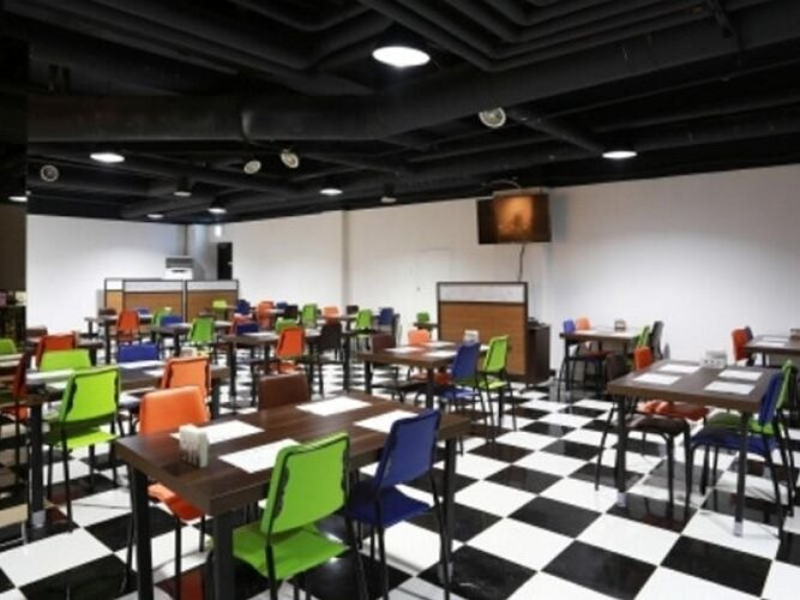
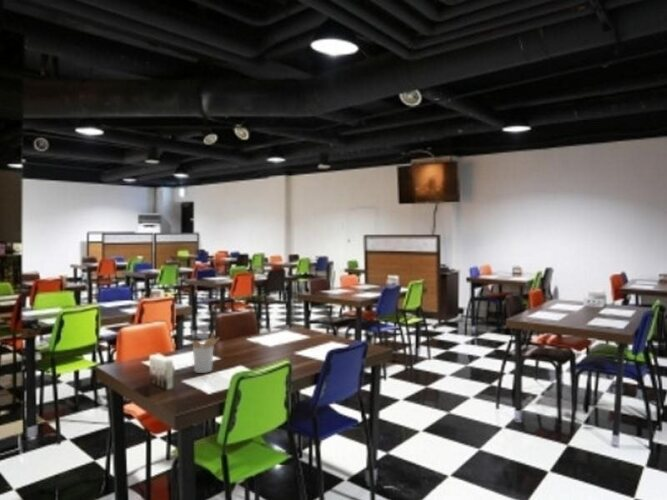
+ utensil holder (206, 353)
